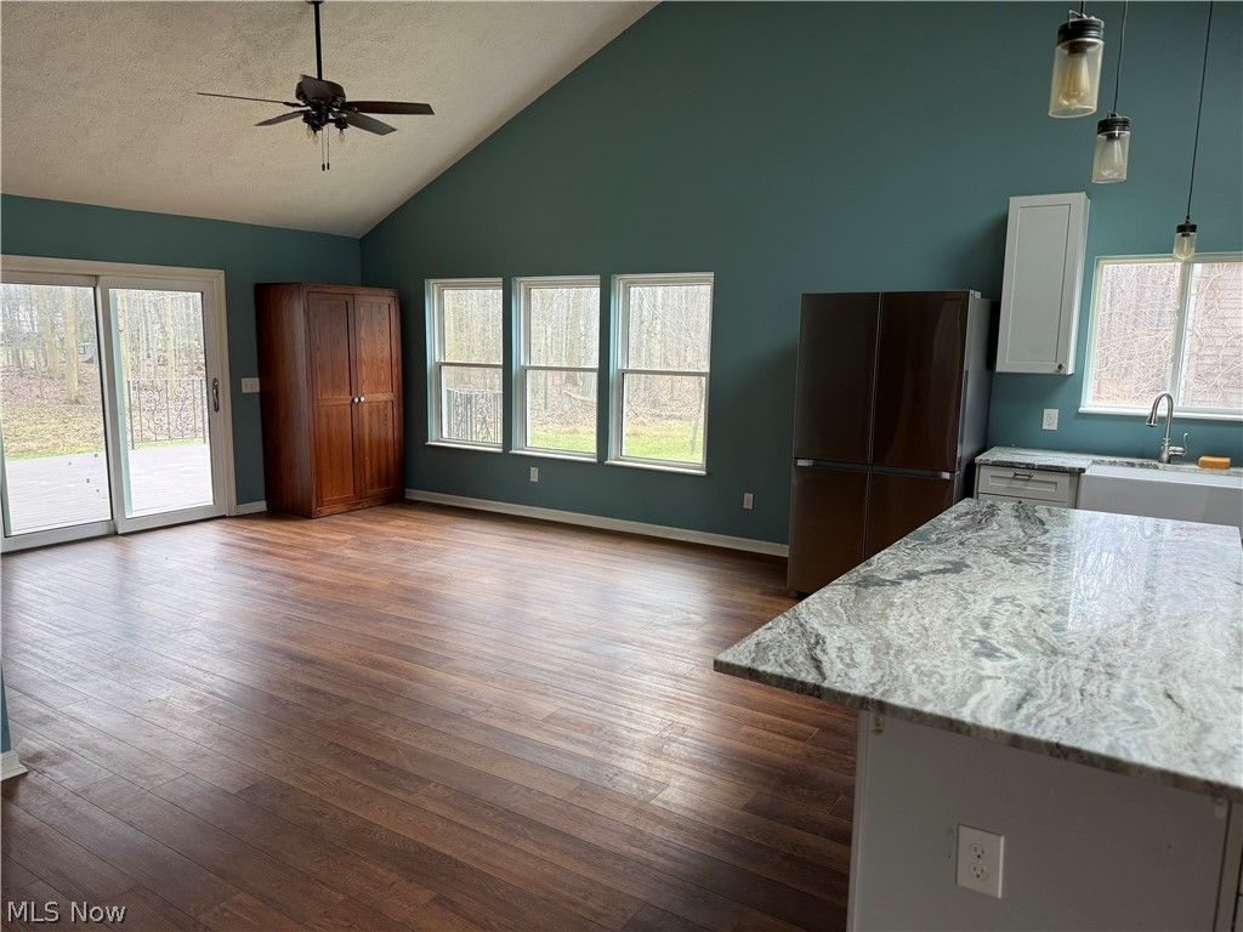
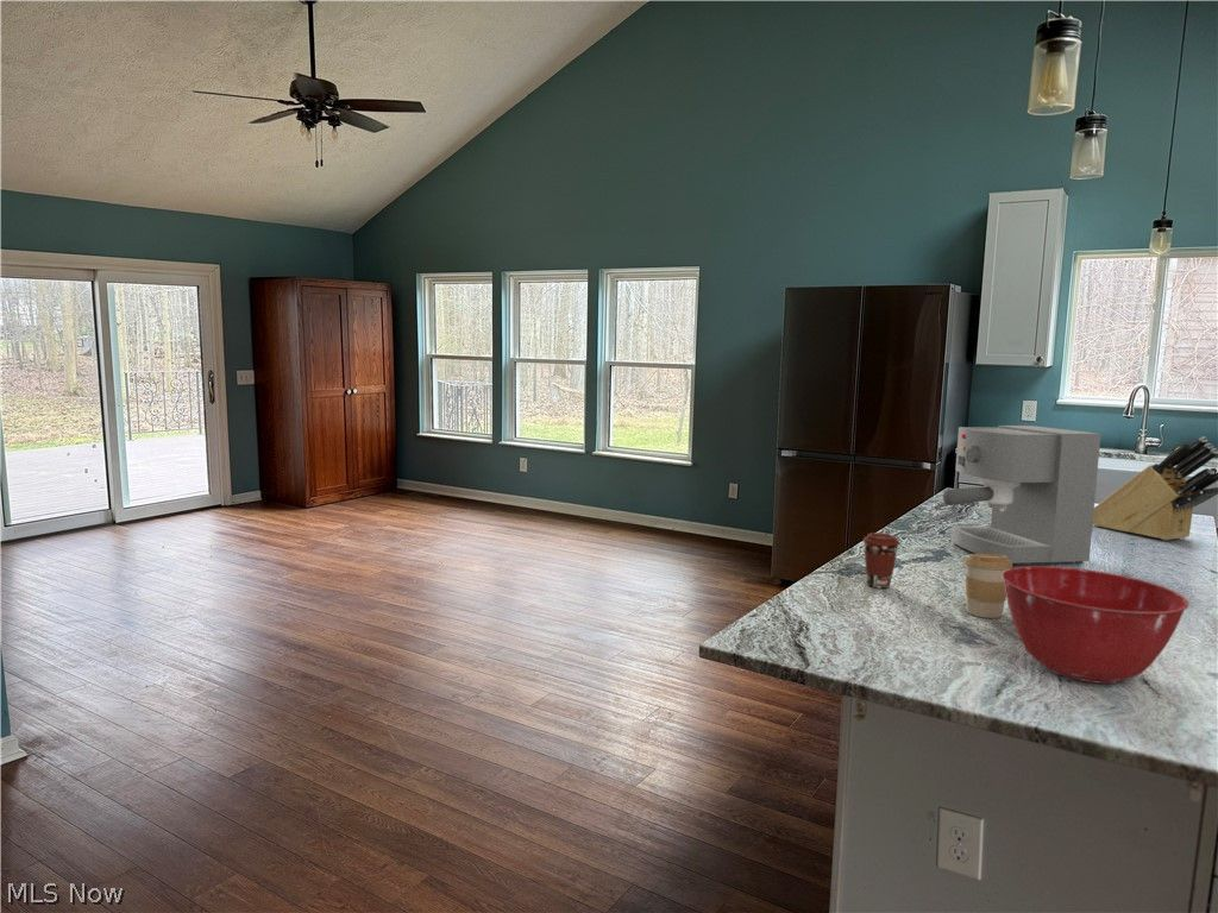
+ coffee maker (1019, 493)
+ coffee cup (986, 583)
+ coffee cup (879, 560)
+ knife block (1154, 484)
+ mixing bowl (1086, 626)
